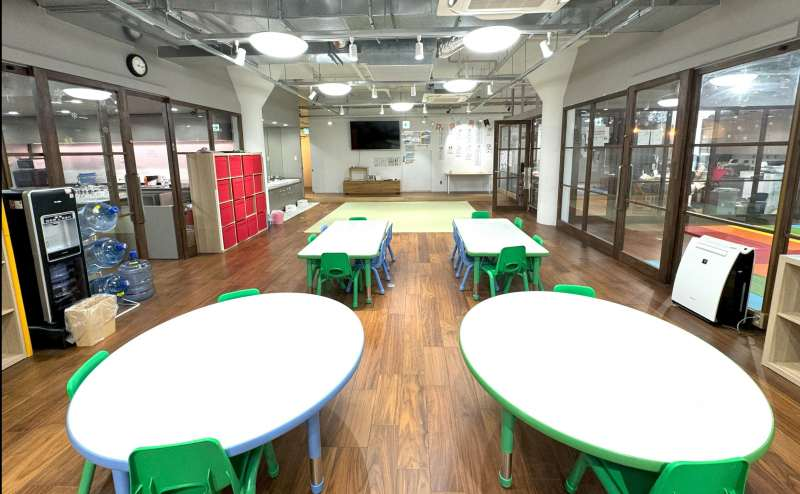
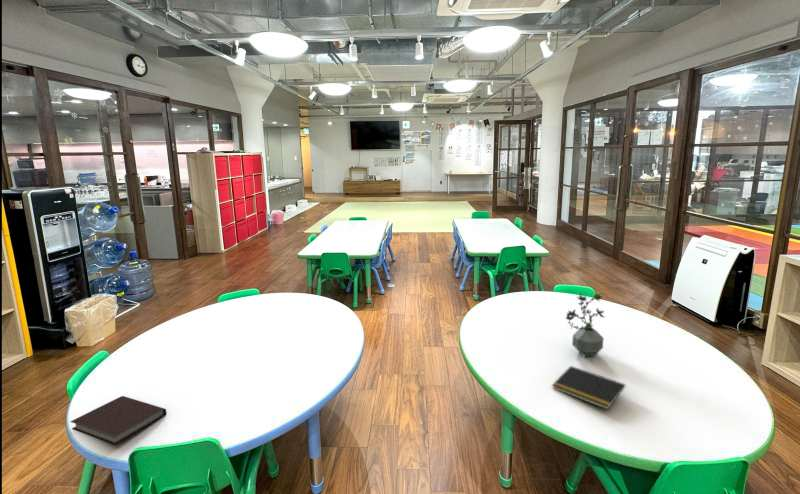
+ potted plant (585, 323)
+ notepad (587, 386)
+ notebook (119, 418)
